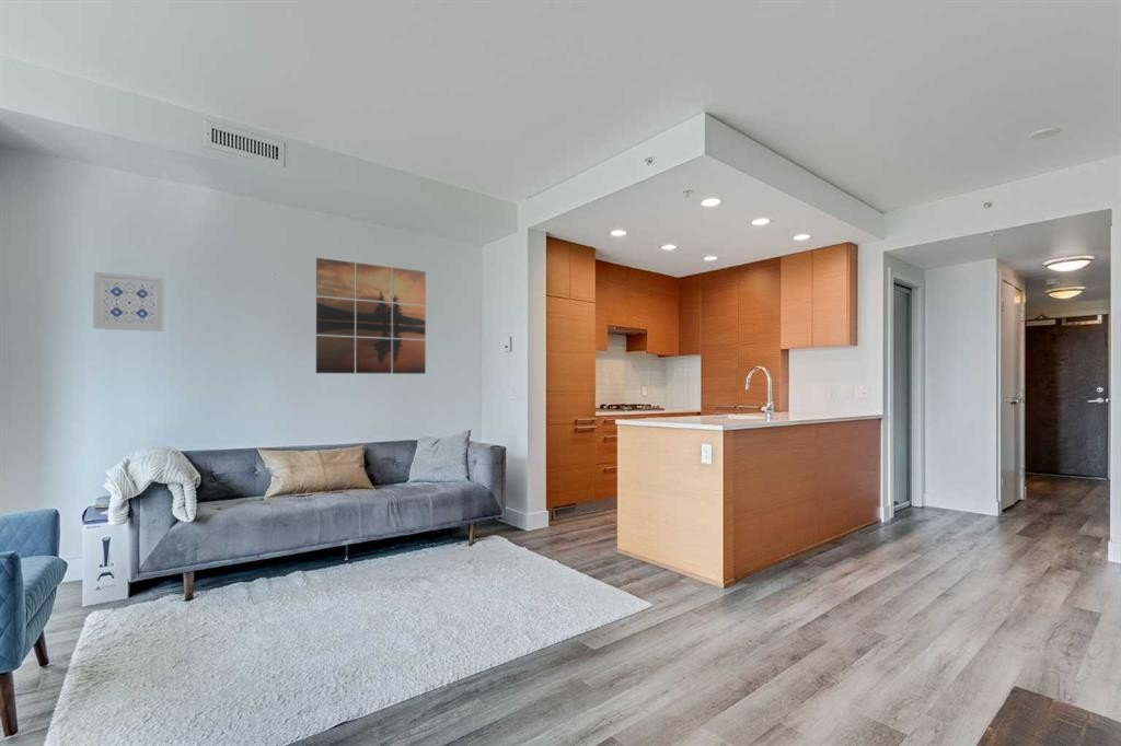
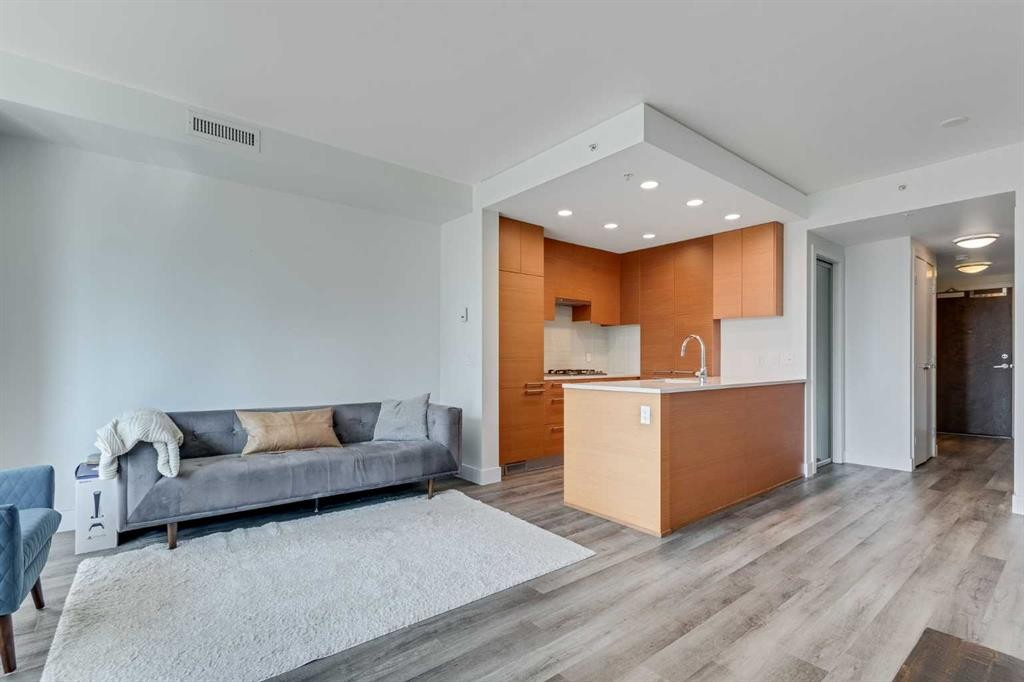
- wall art (129, 302)
- wall art (373, 318)
